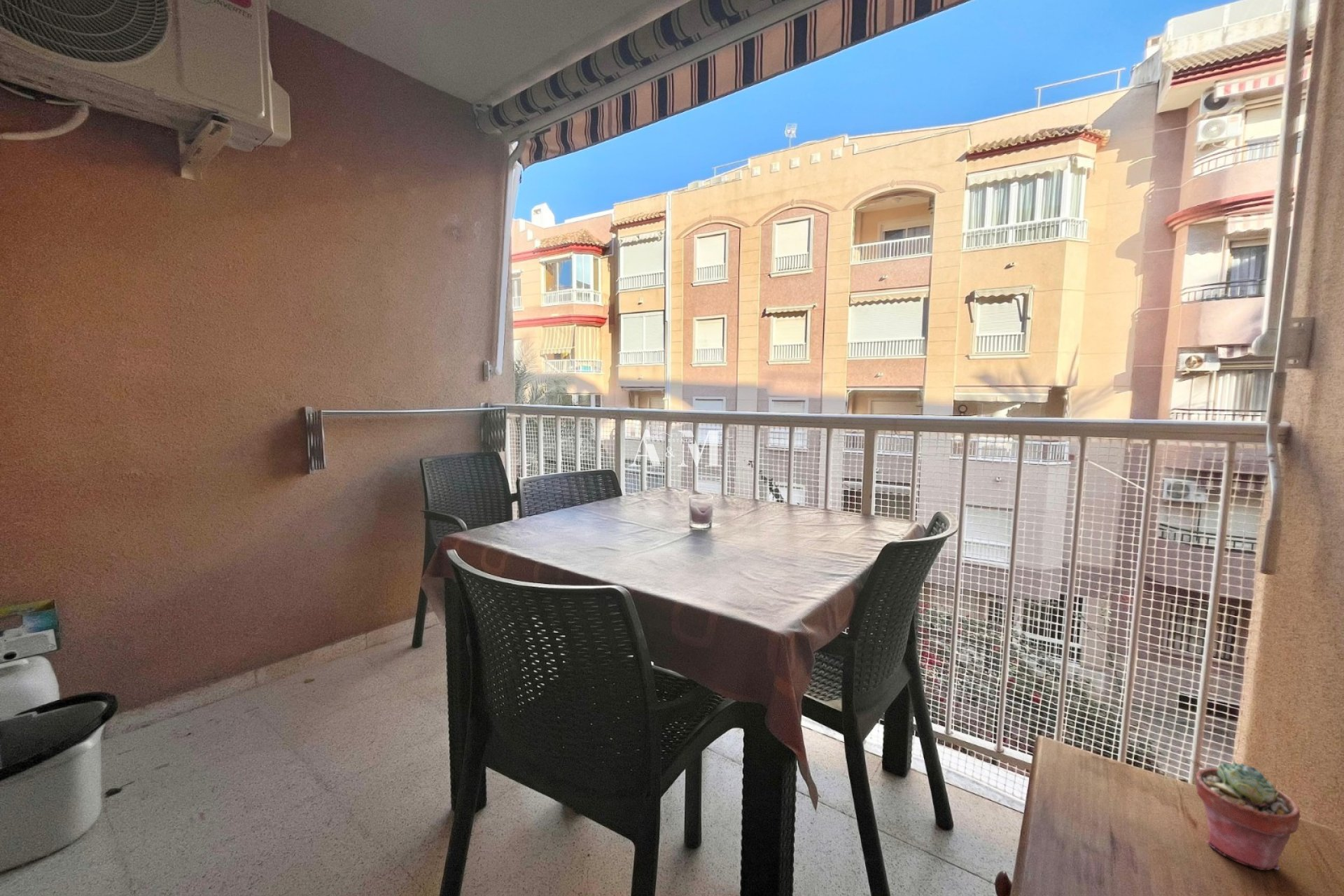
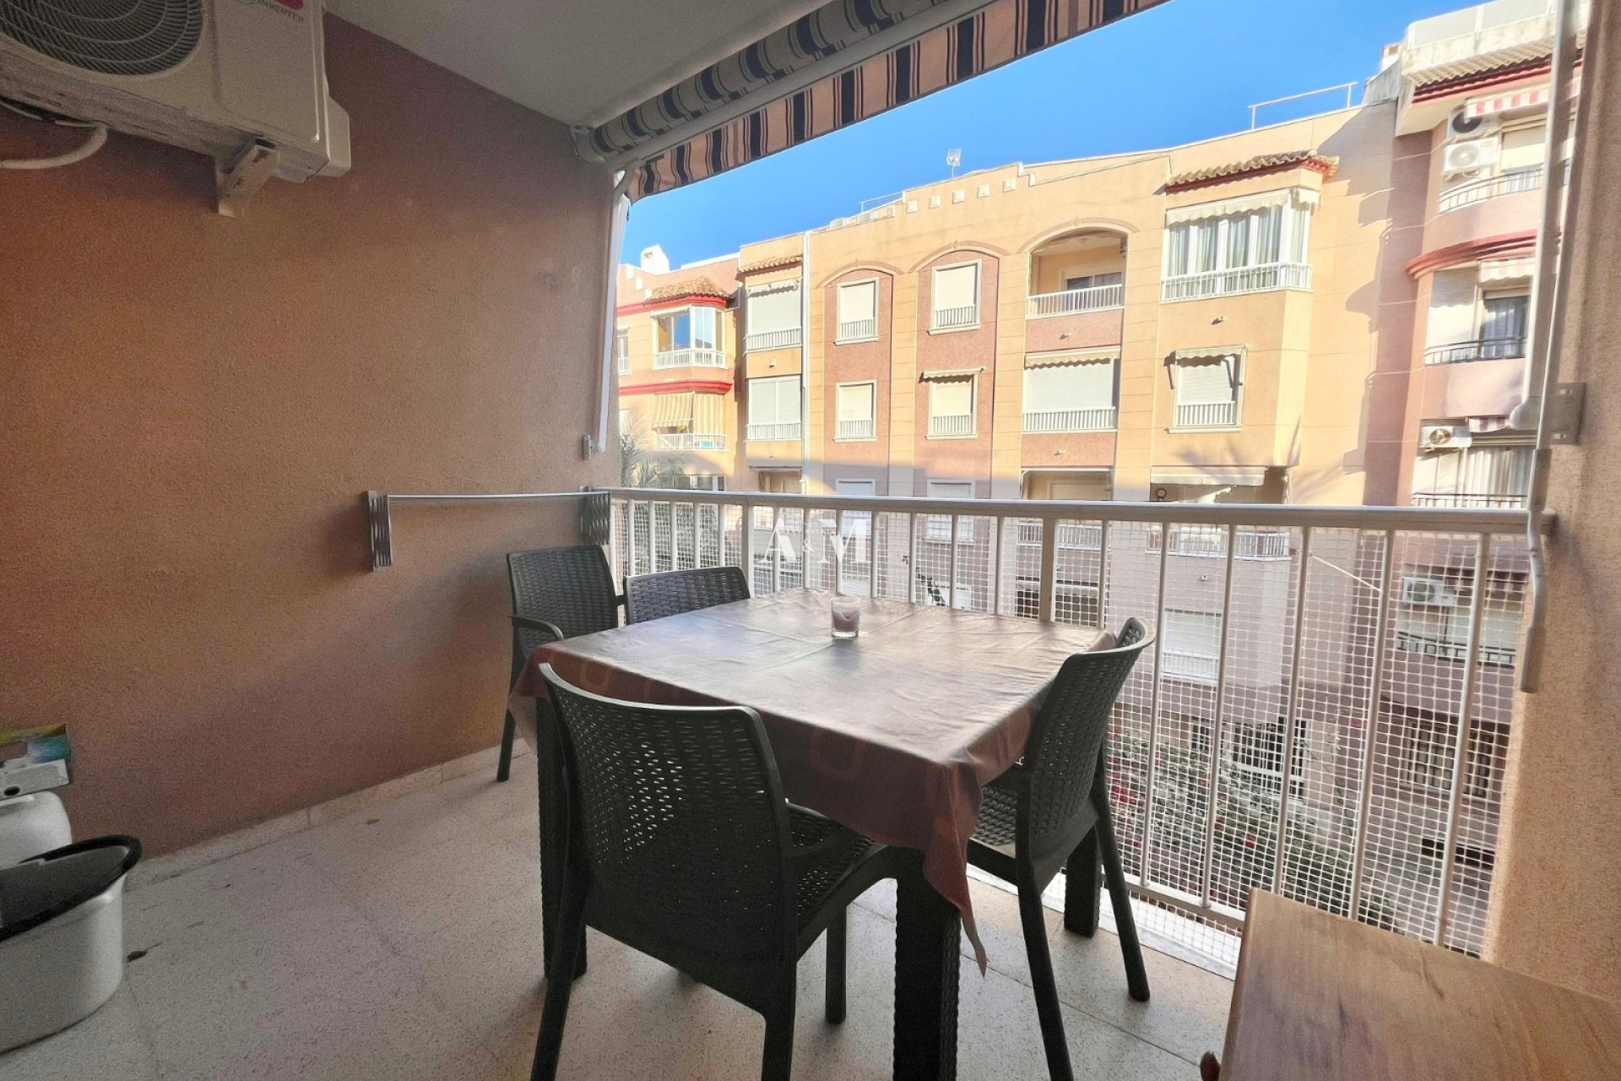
- potted succulent (1244, 808)
